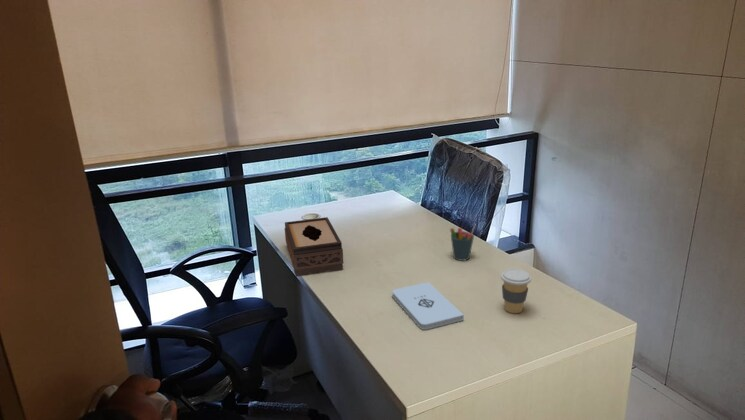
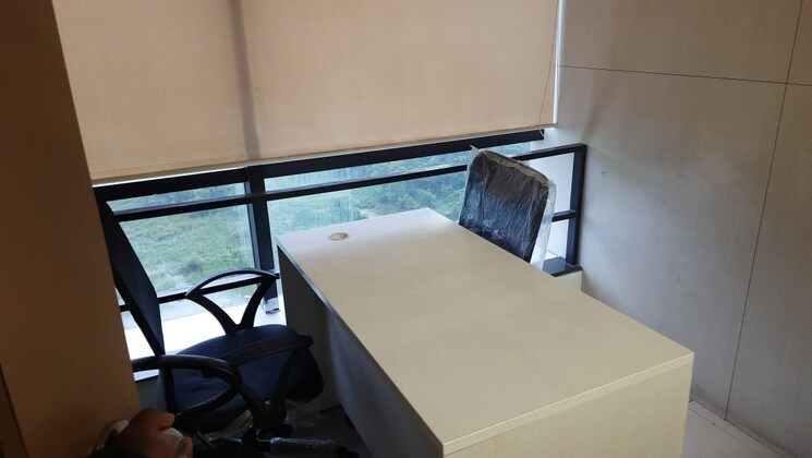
- tissue box (312, 245)
- notepad (425, 304)
- pen holder (462, 240)
- coffee cup (514, 291)
